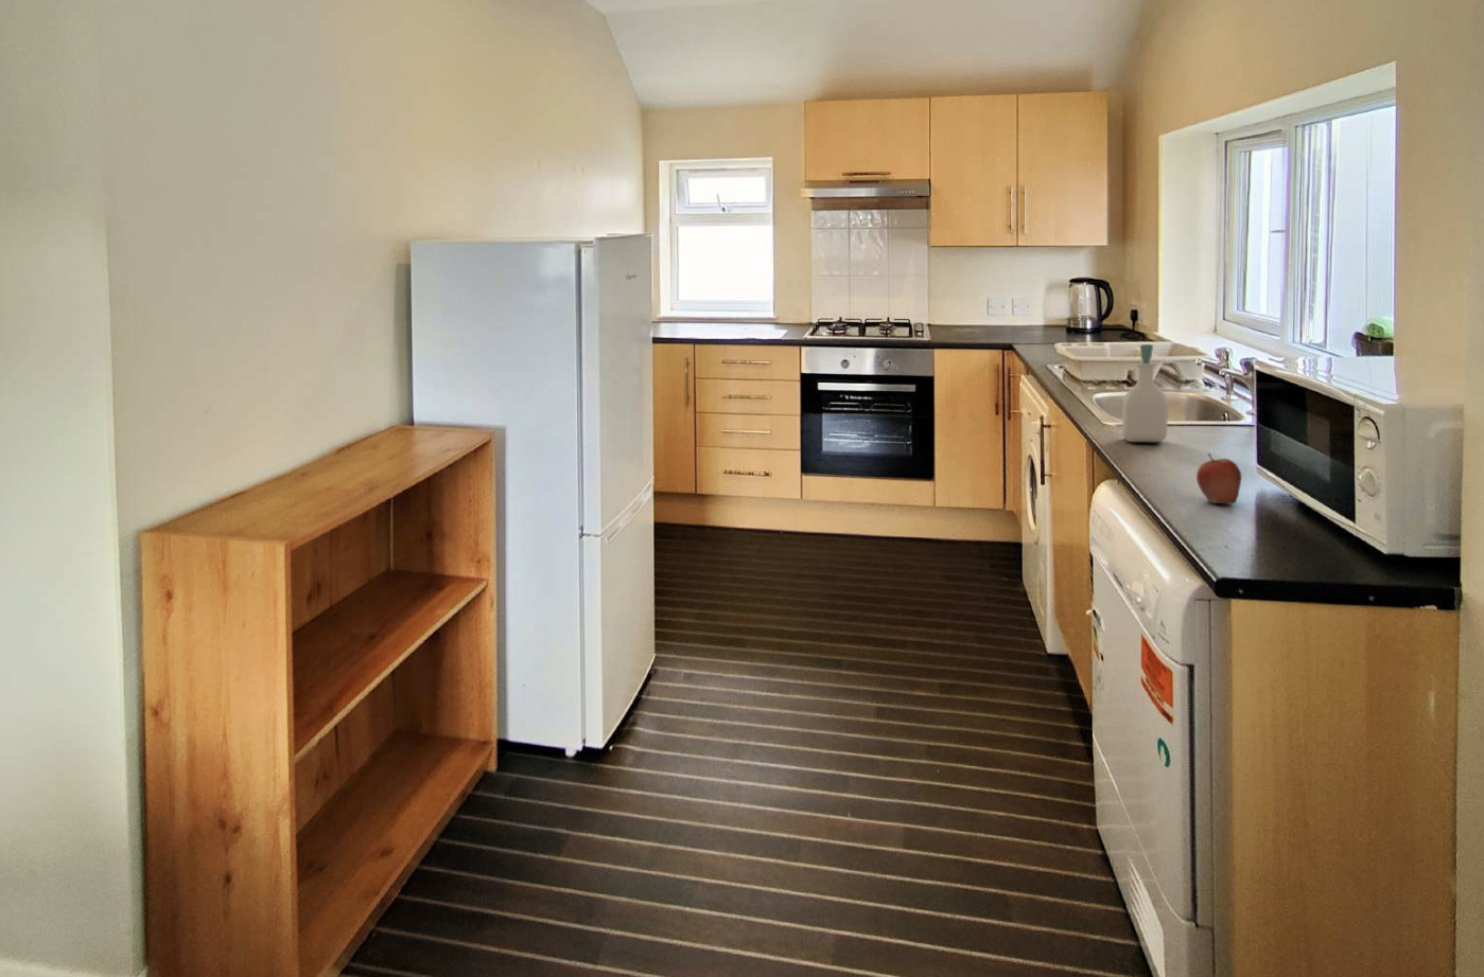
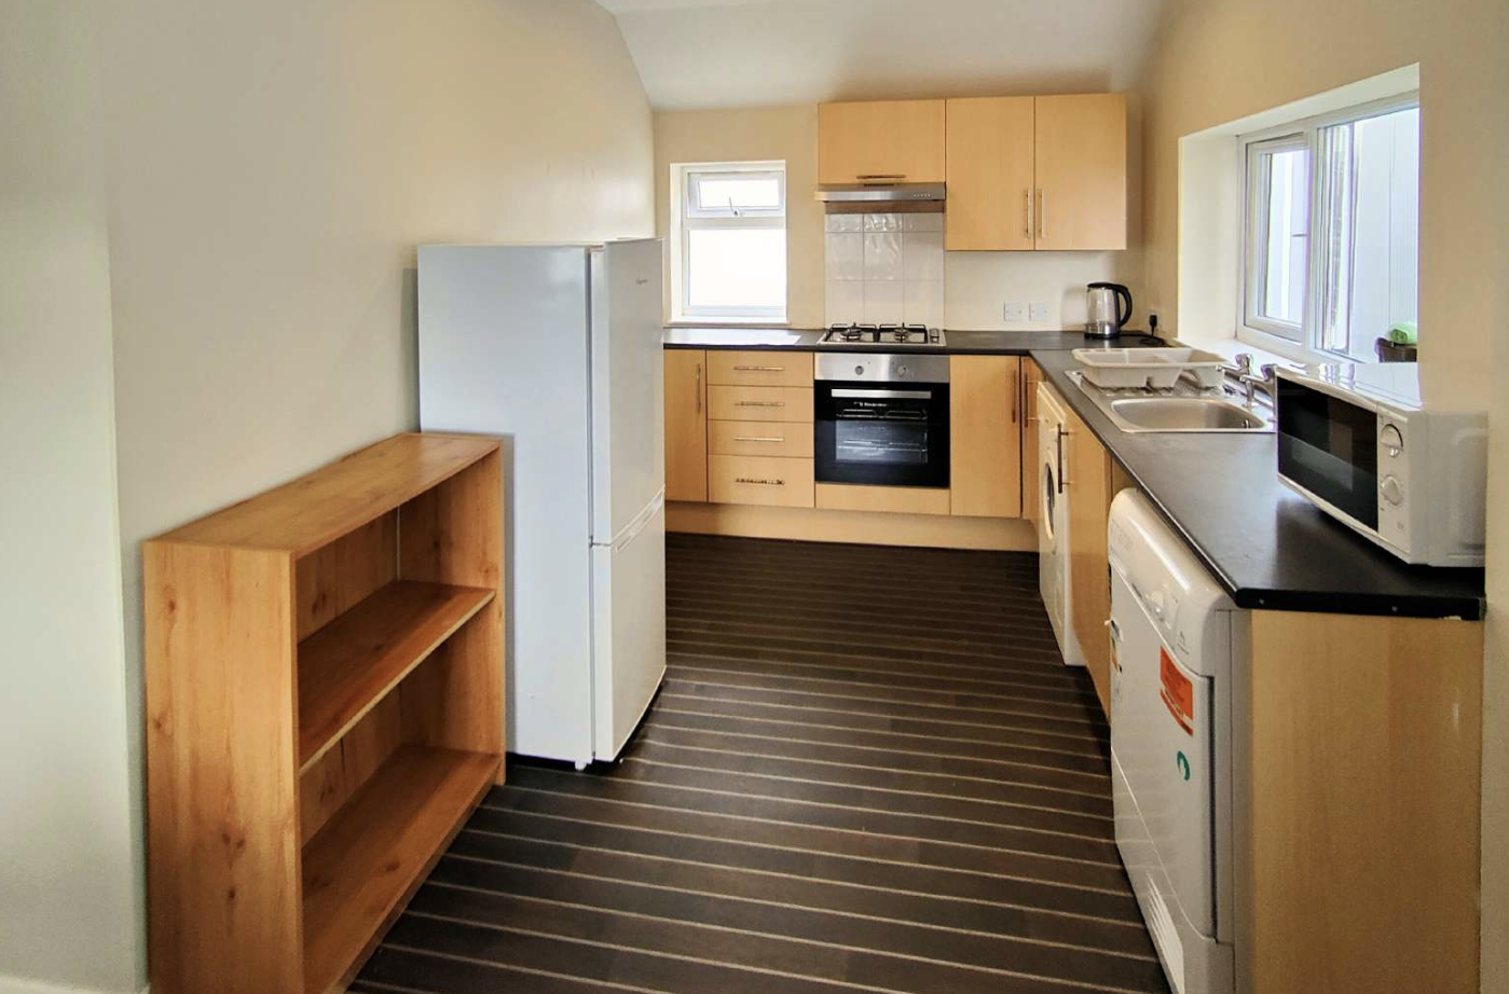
- soap bottle (1145, 394)
- fruit (1218, 478)
